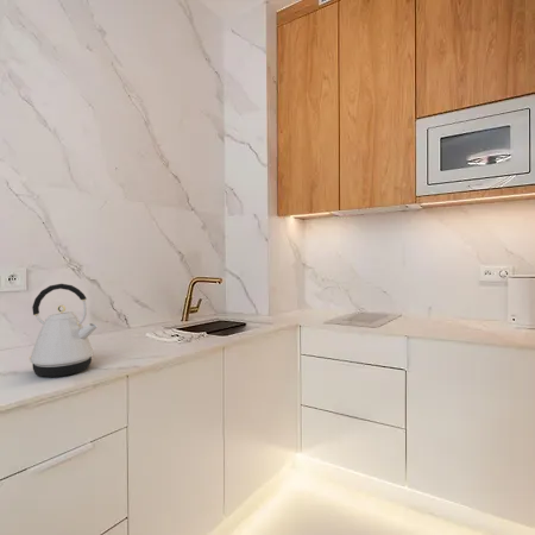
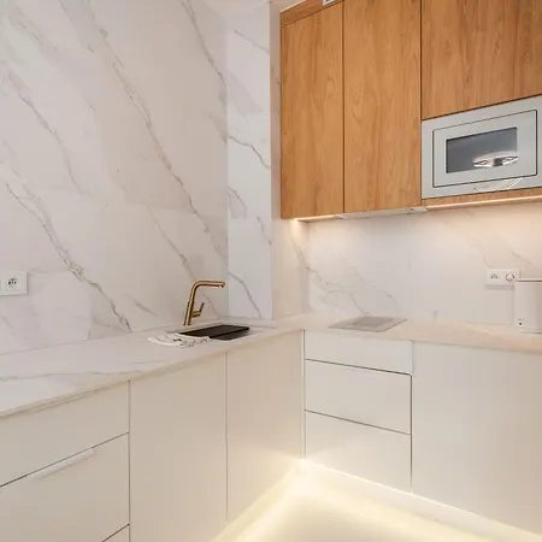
- kettle (63, 327)
